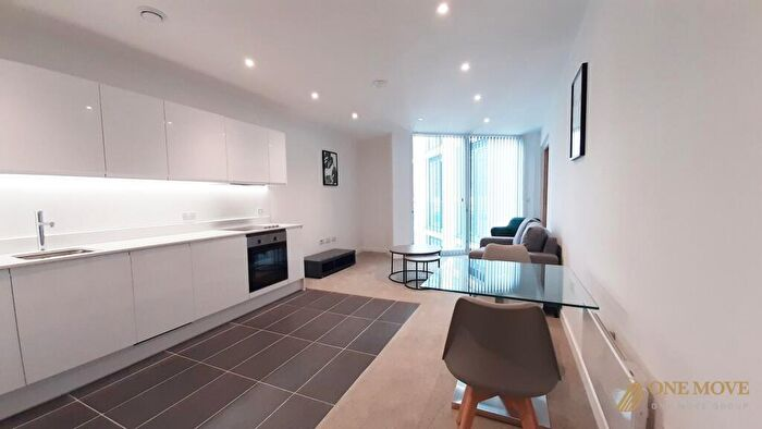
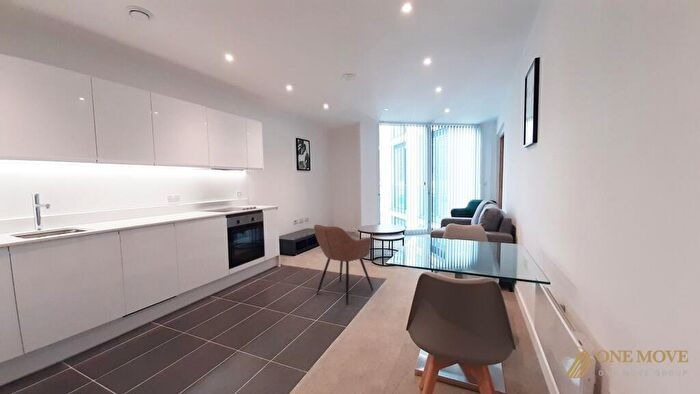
+ armchair (342, 257)
